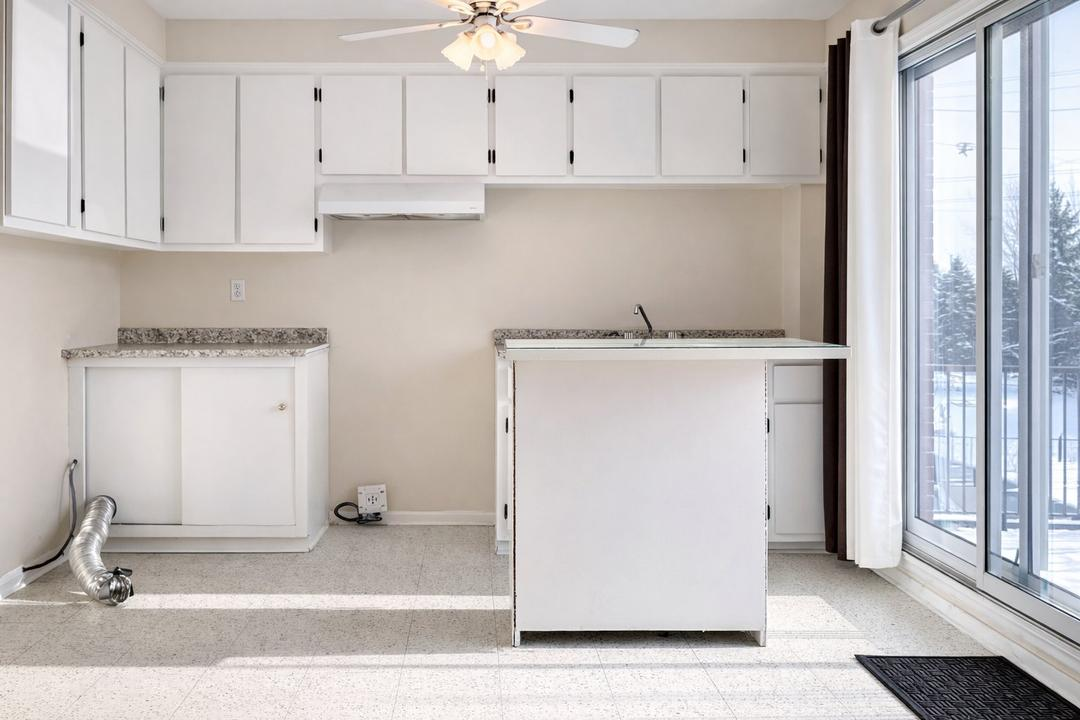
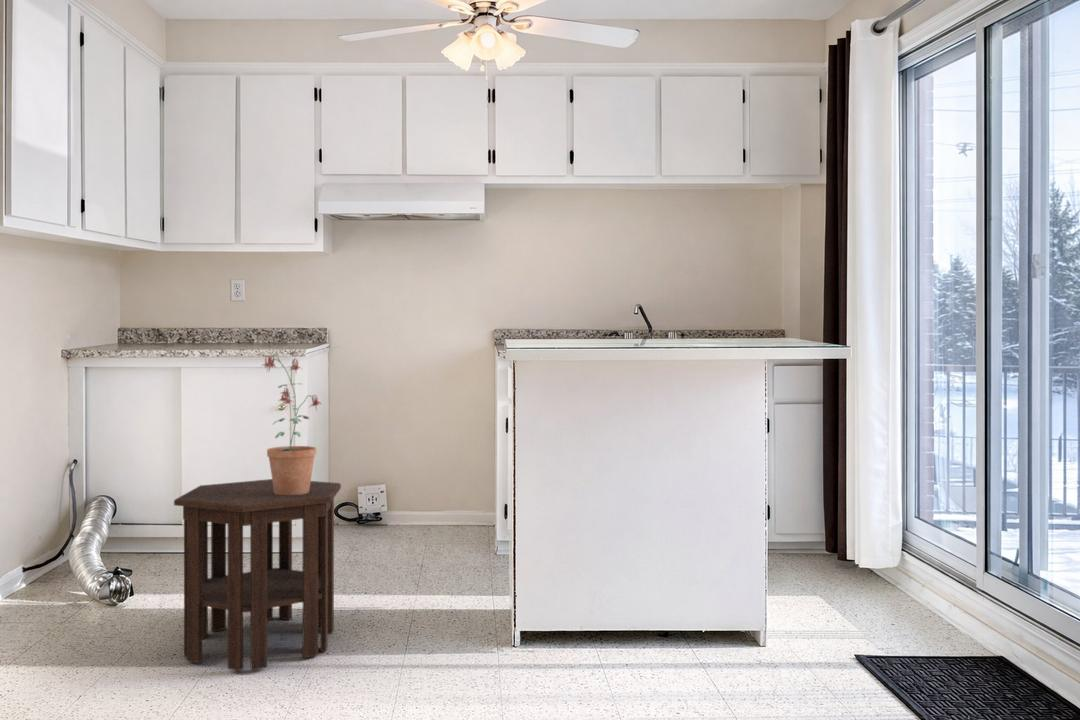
+ potted plant (293, 423)
+ side table (262, 566)
